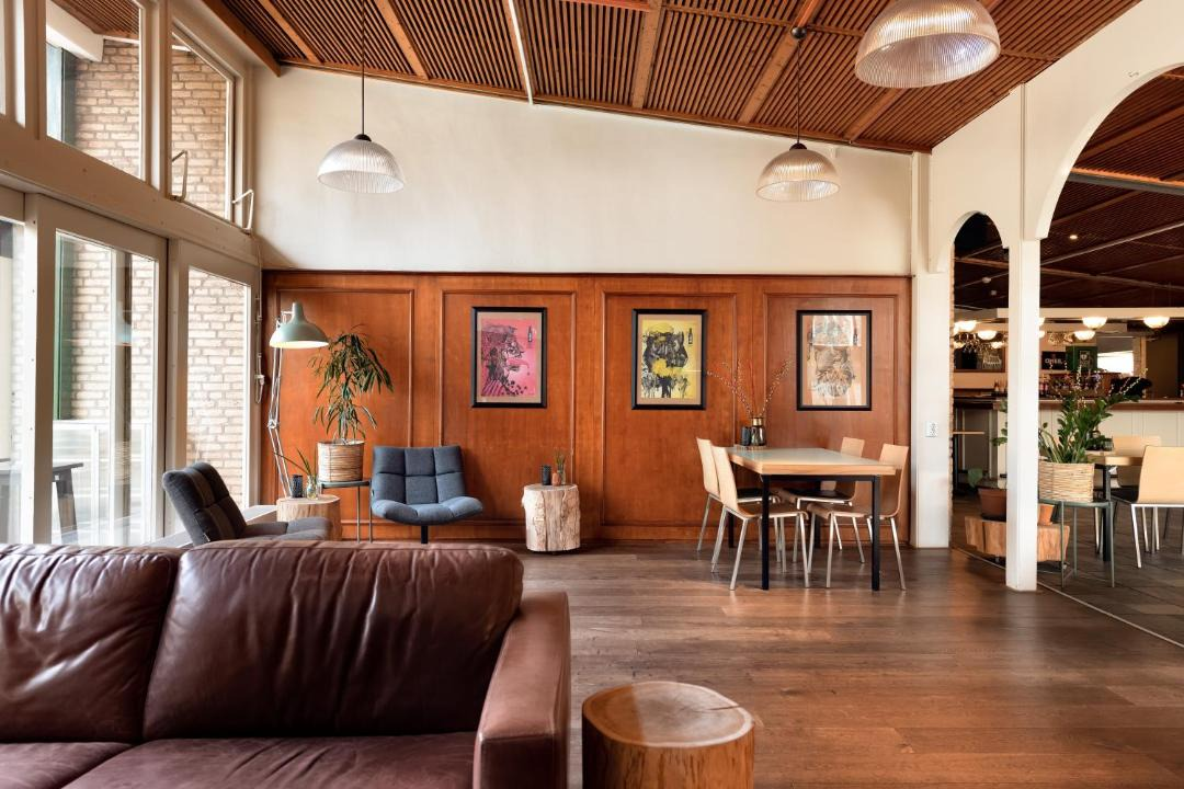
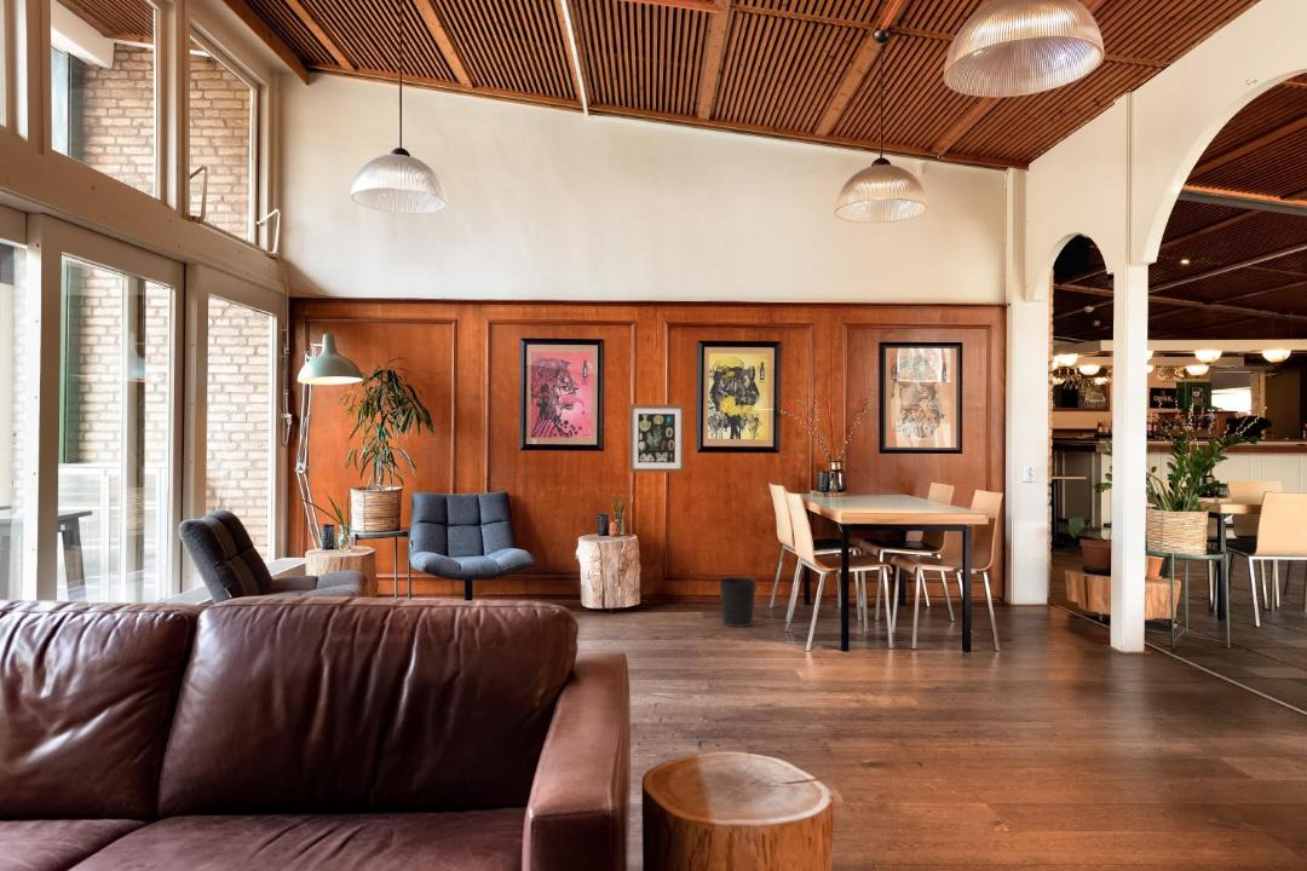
+ wall art (656, 438)
+ wastebasket (737, 601)
